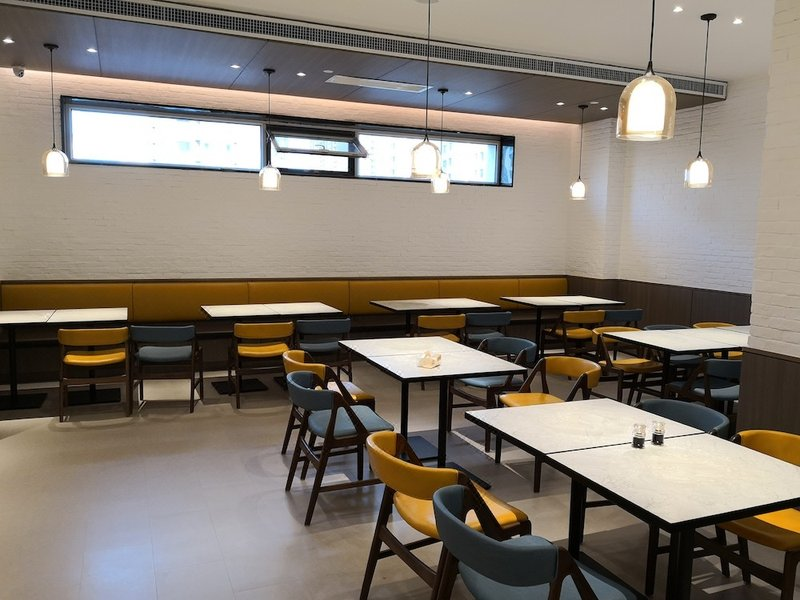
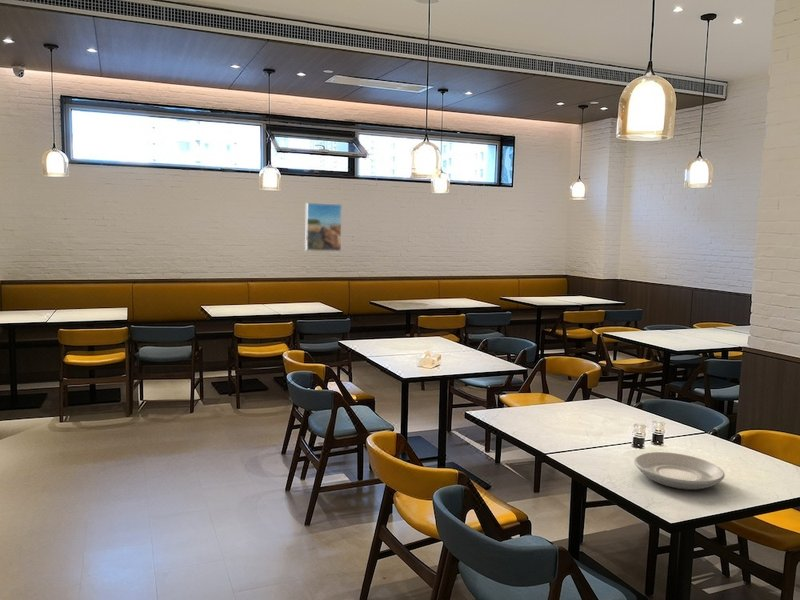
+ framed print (323, 227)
+ plate (677, 472)
